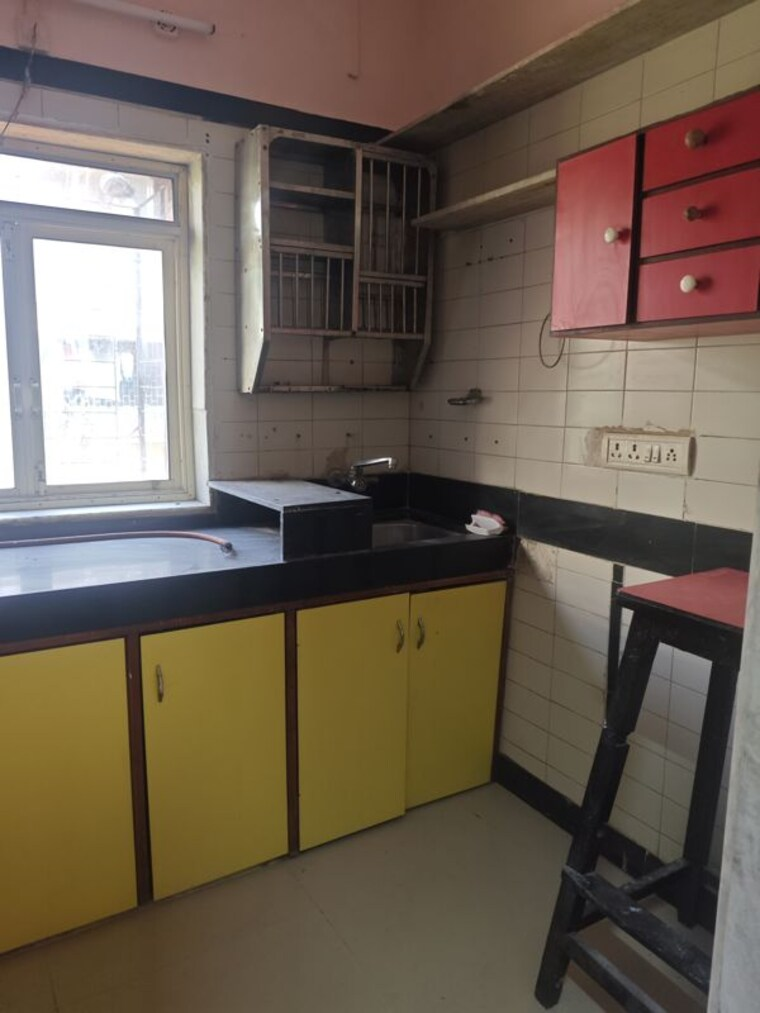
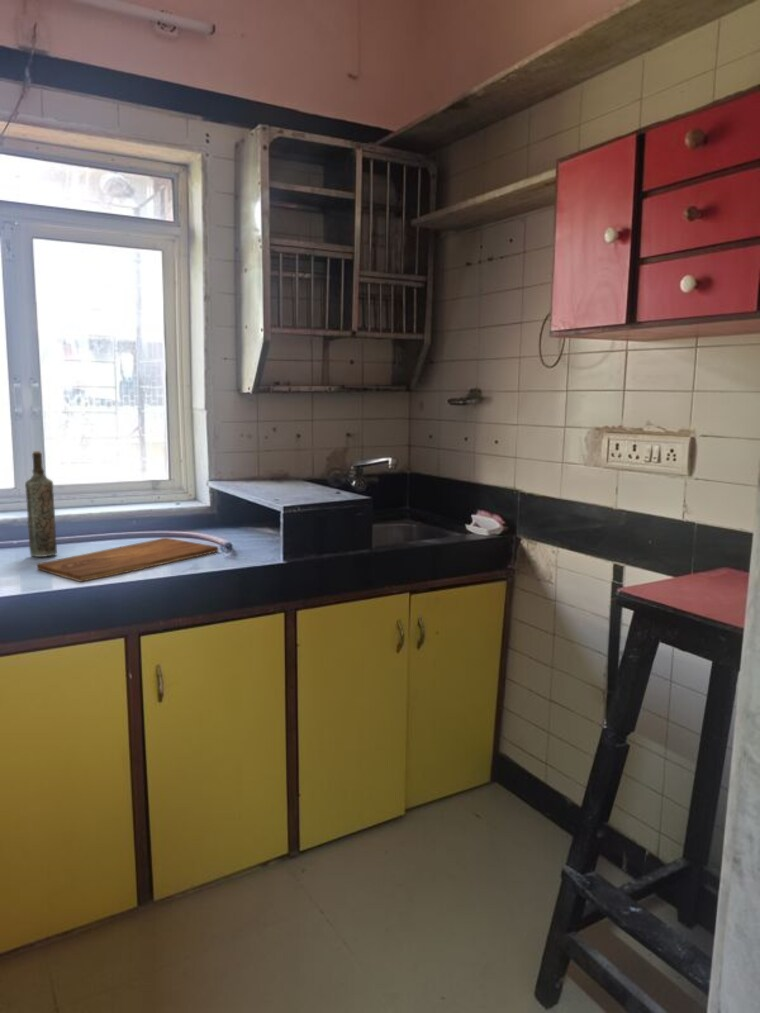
+ cutting board (131, 557)
+ bottle (40, 503)
